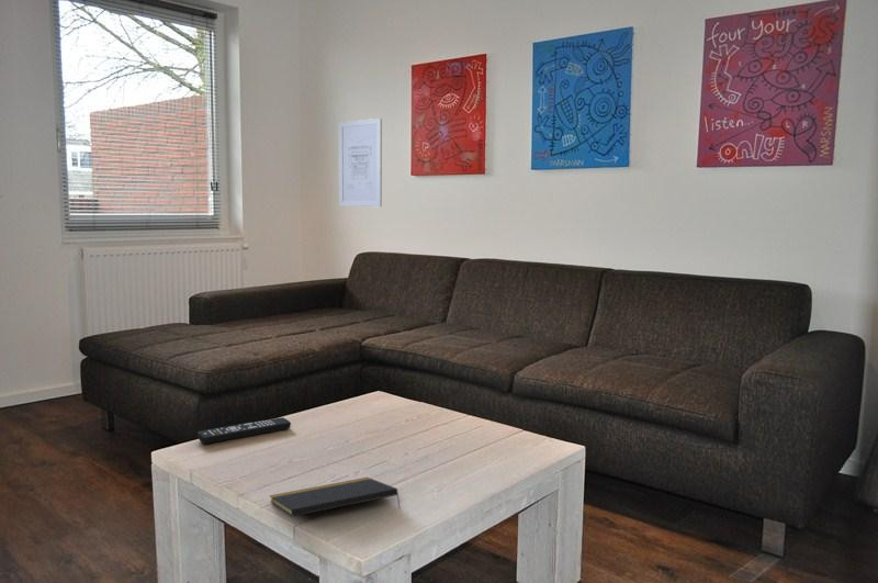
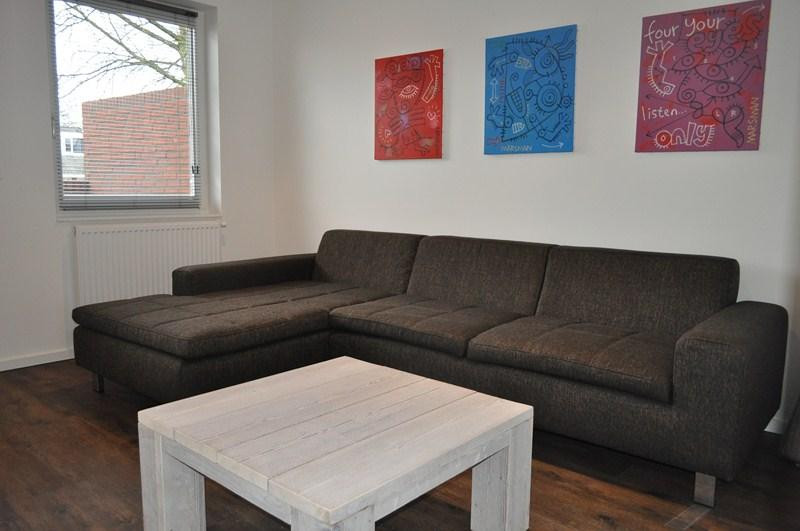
- remote control (245, 429)
- wall art (359, 164)
- notepad (333, 495)
